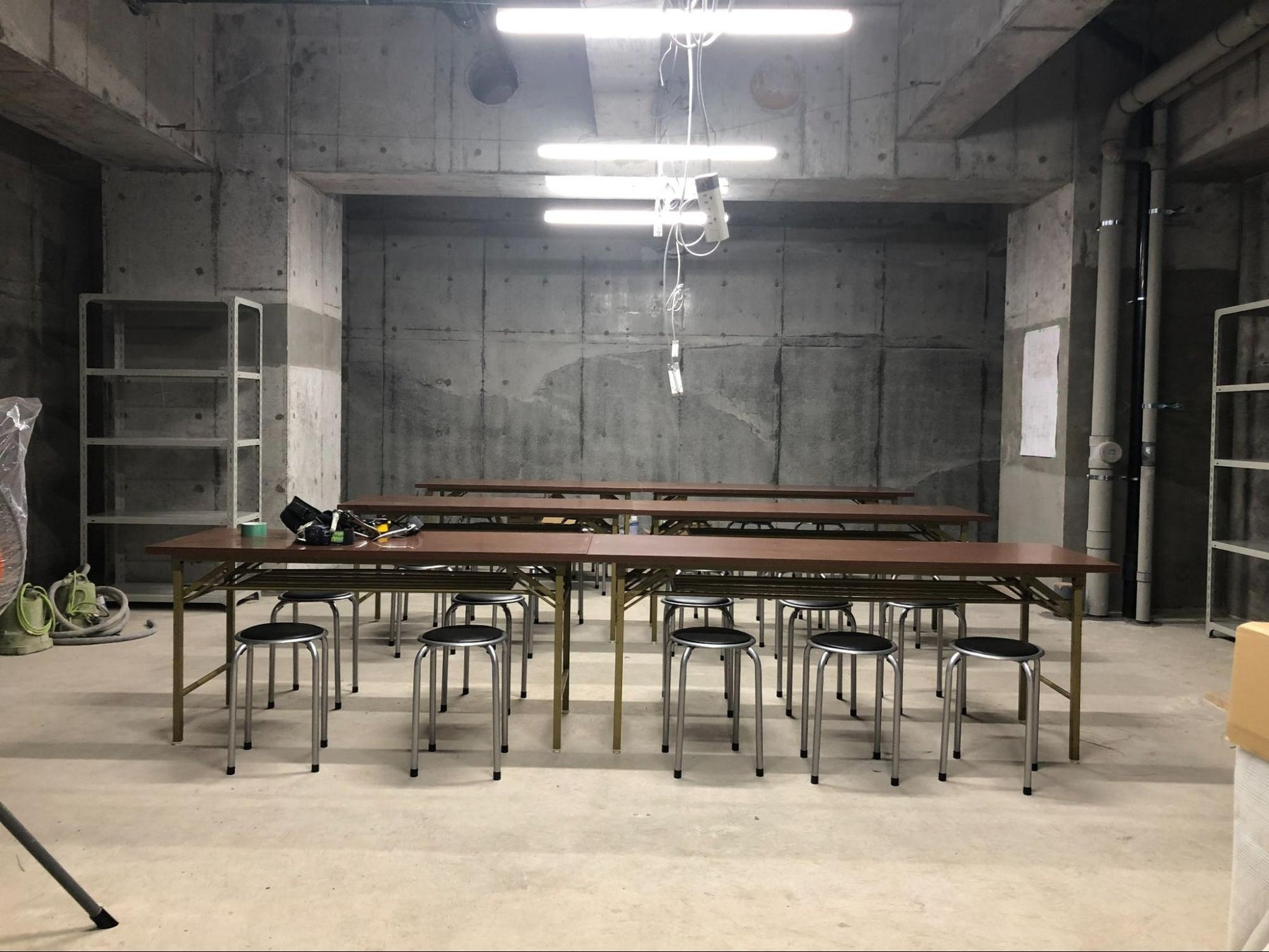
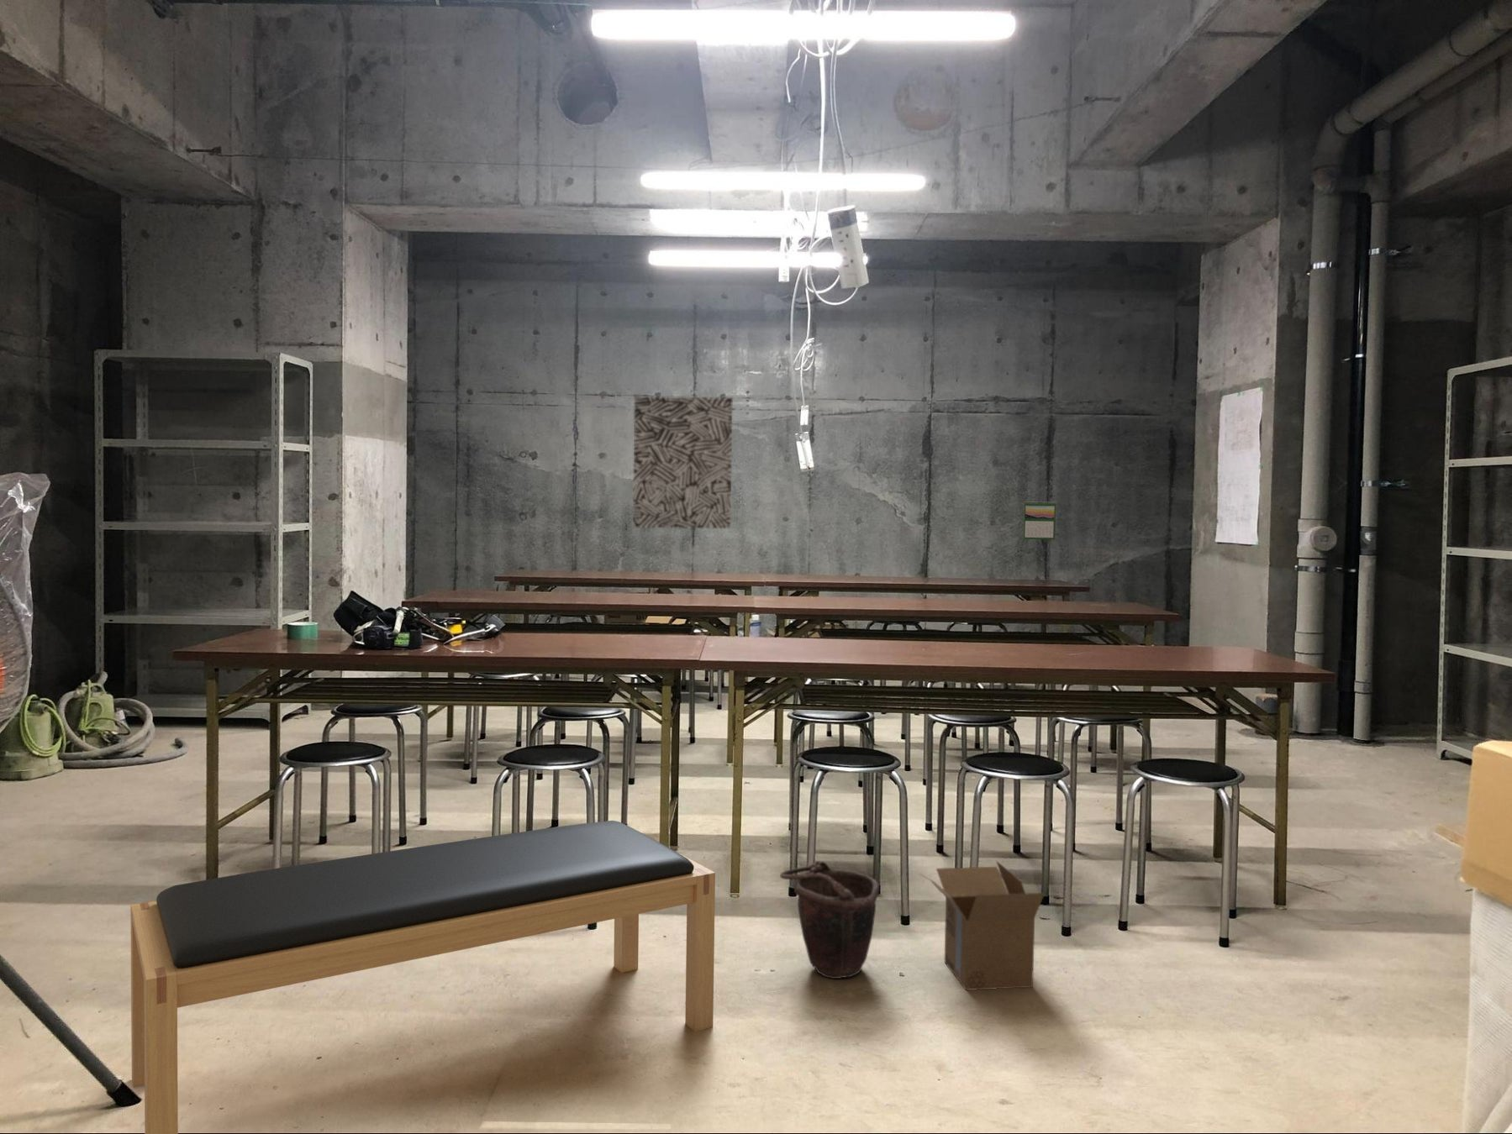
+ bench (438, 954)
+ bucket (828, 918)
+ calendar (1039, 521)
+ cardboard box (972, 921)
+ wall art (683, 463)
